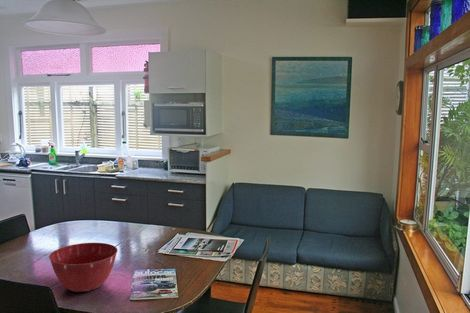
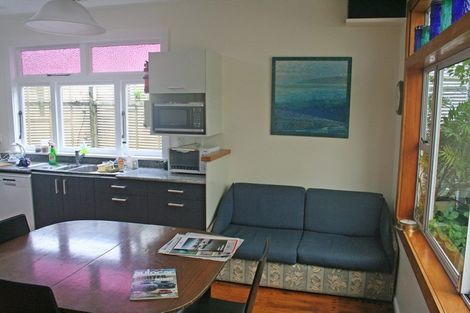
- mixing bowl (84, 268)
